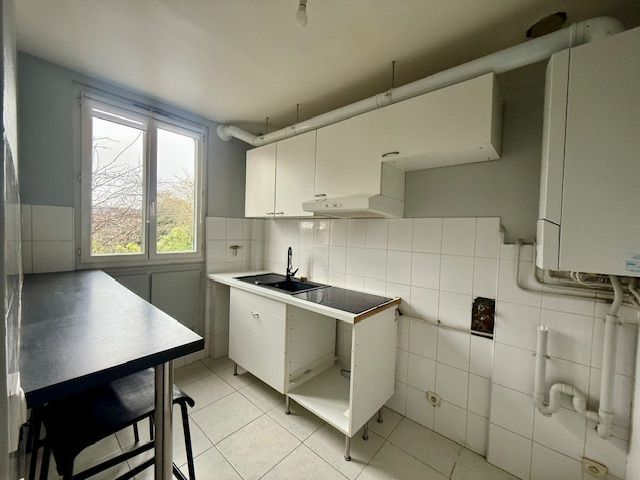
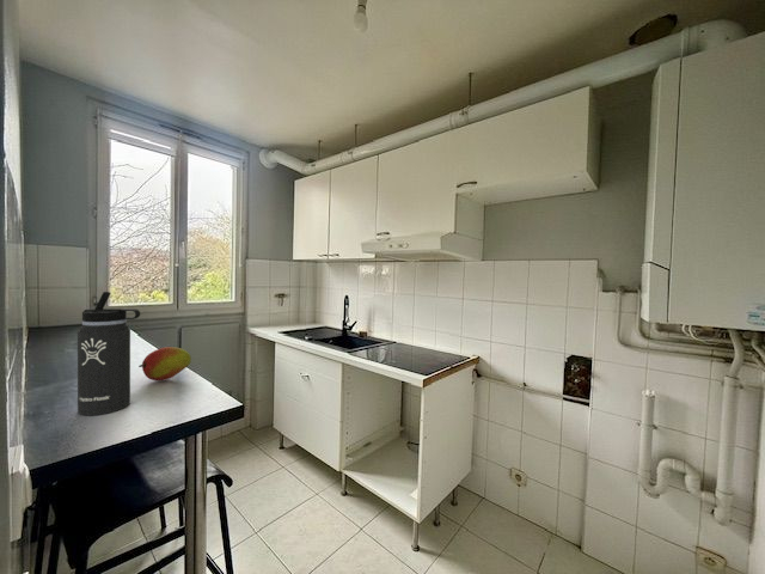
+ fruit (165, 362)
+ thermos bottle (110, 349)
